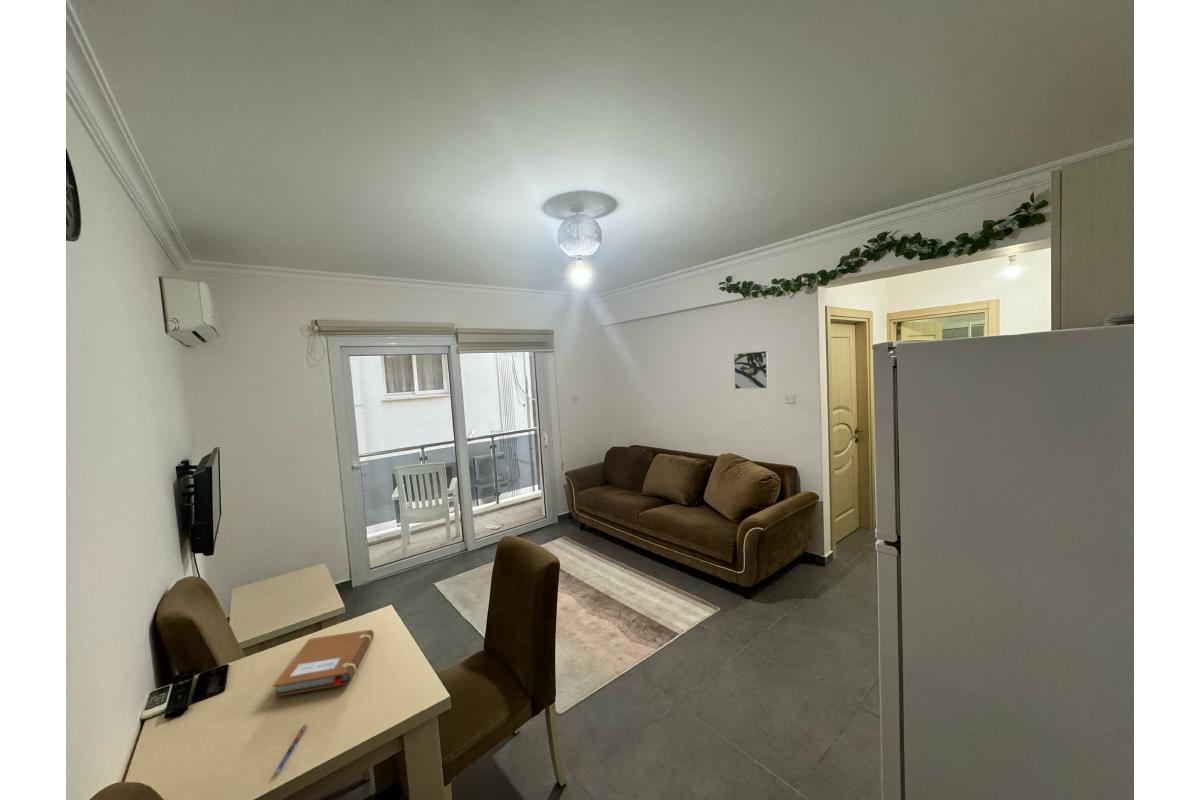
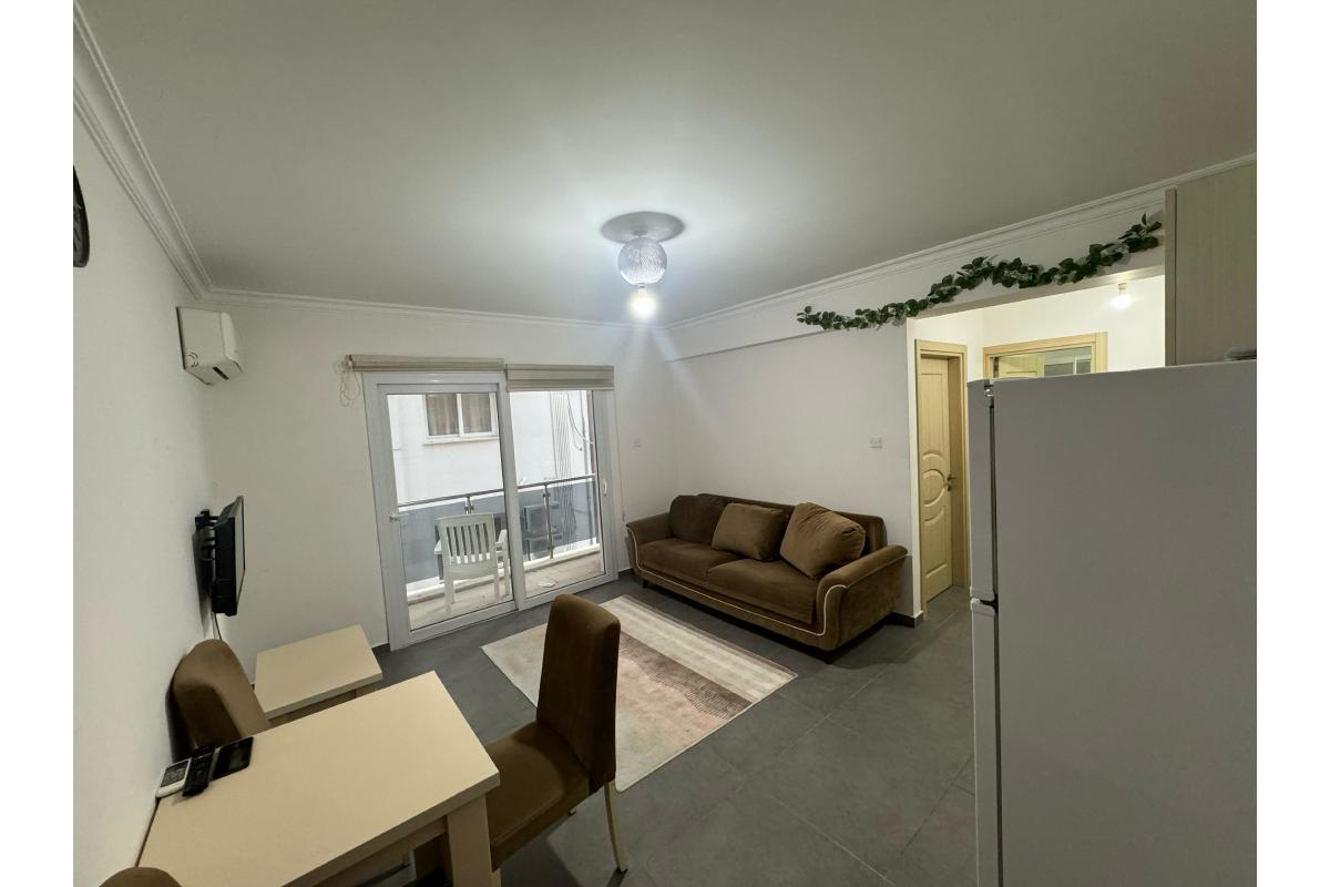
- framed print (751, 370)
- notebook (328, 660)
- pen (291, 747)
